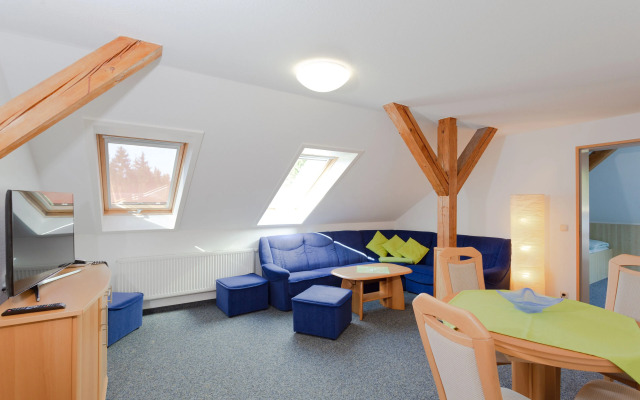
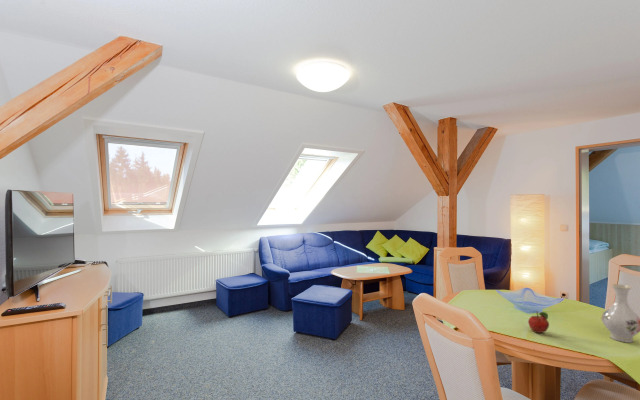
+ fruit (539, 321)
+ vase (621, 312)
